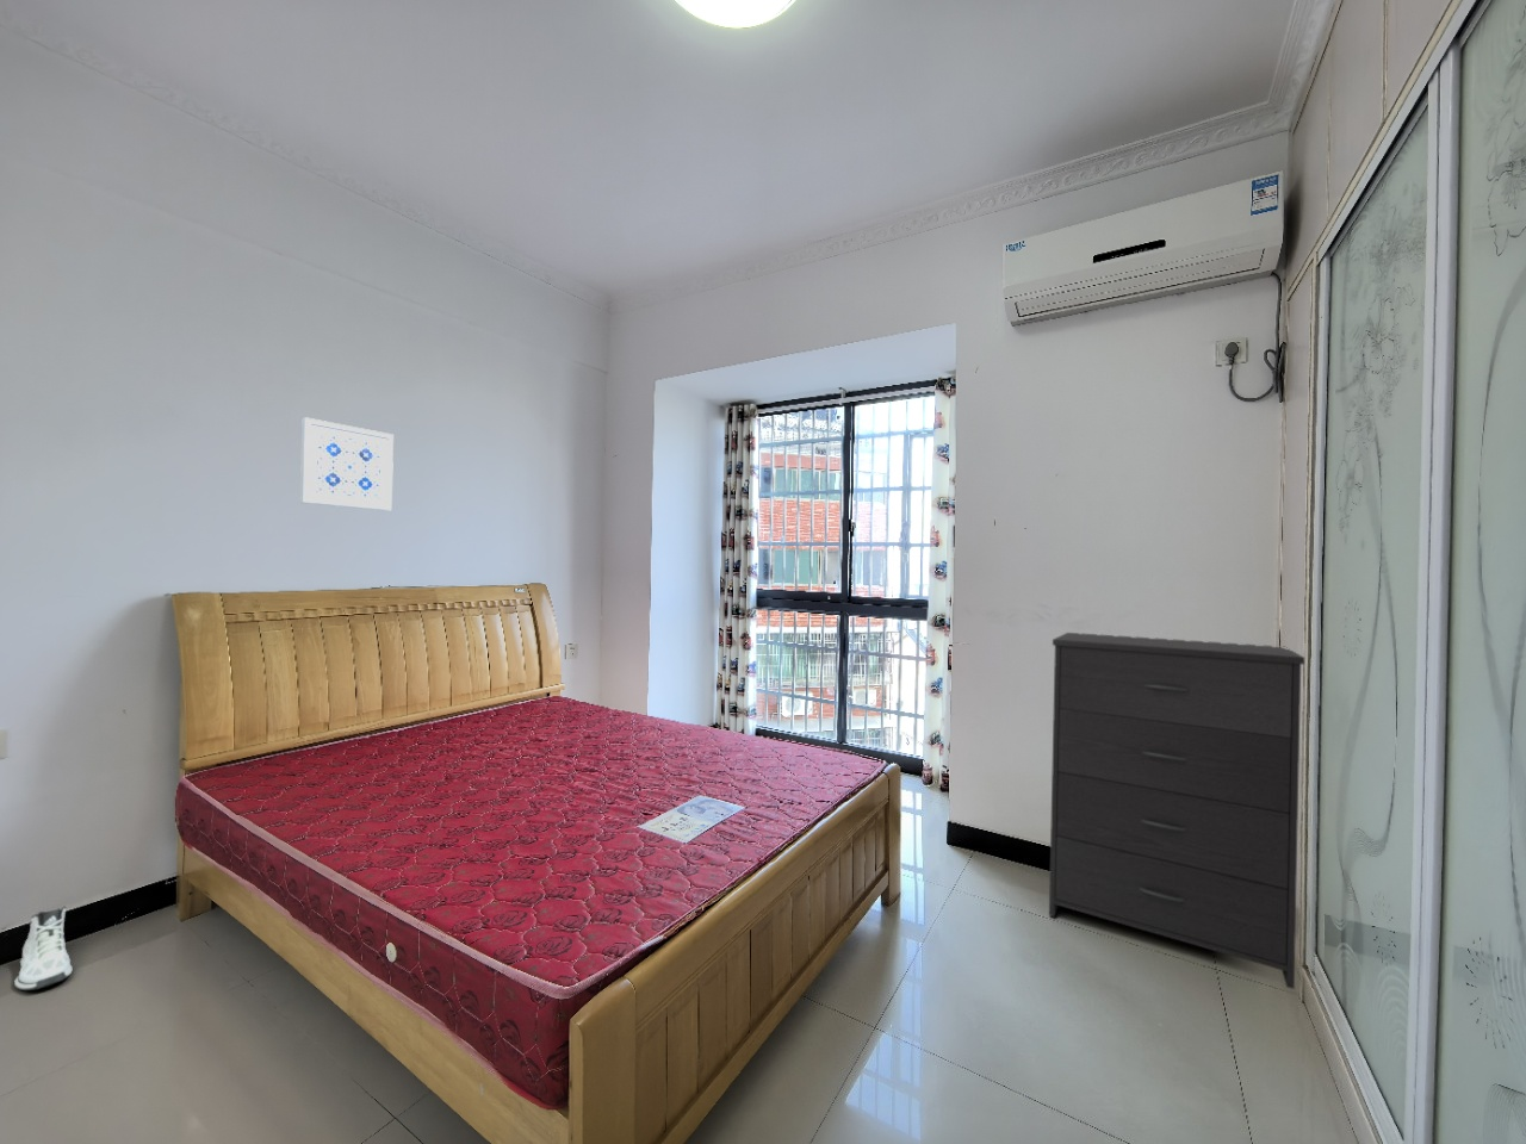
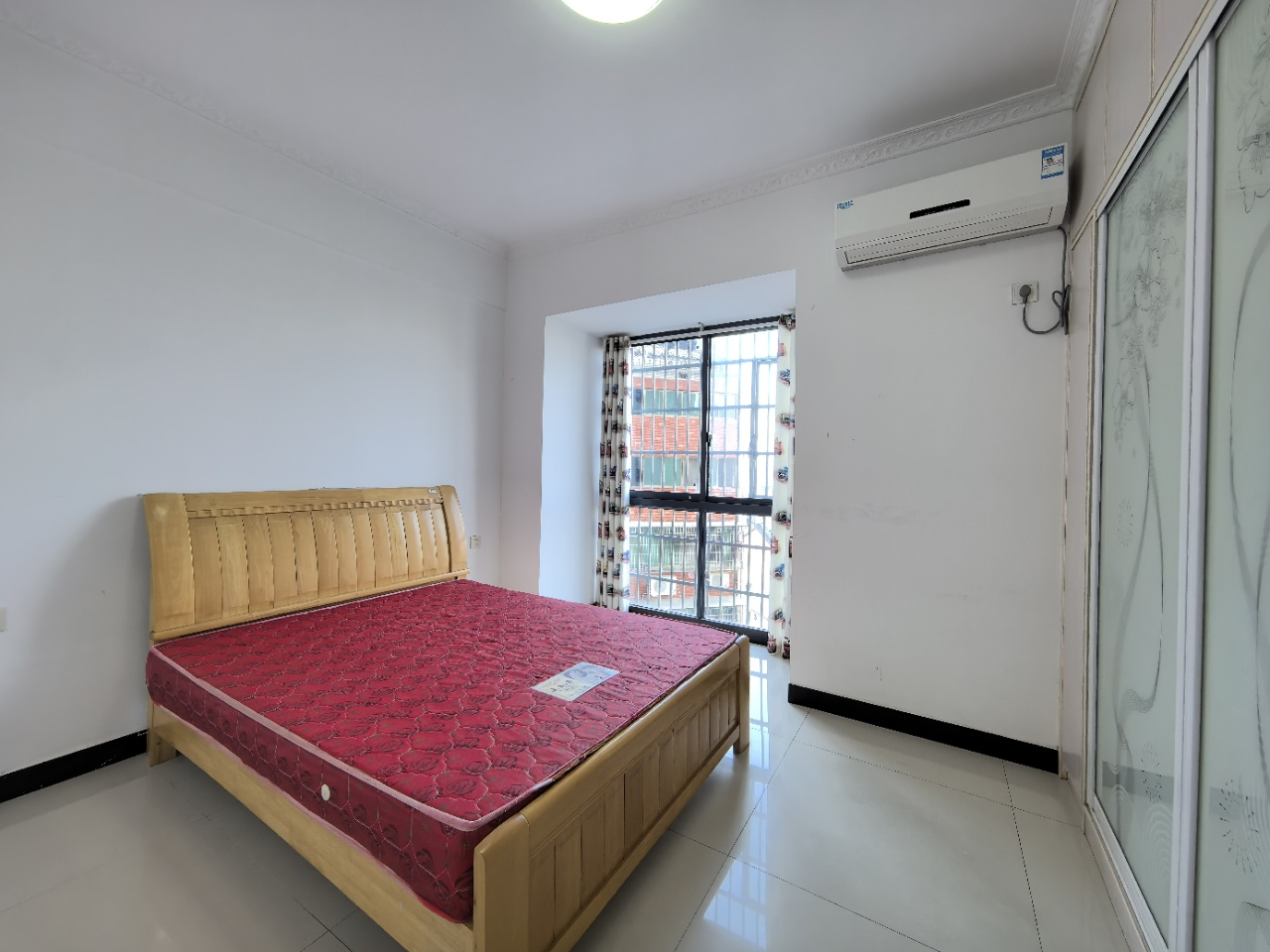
- wall art (350, 466)
- dresser (1163, 783)
- sneaker (43, 943)
